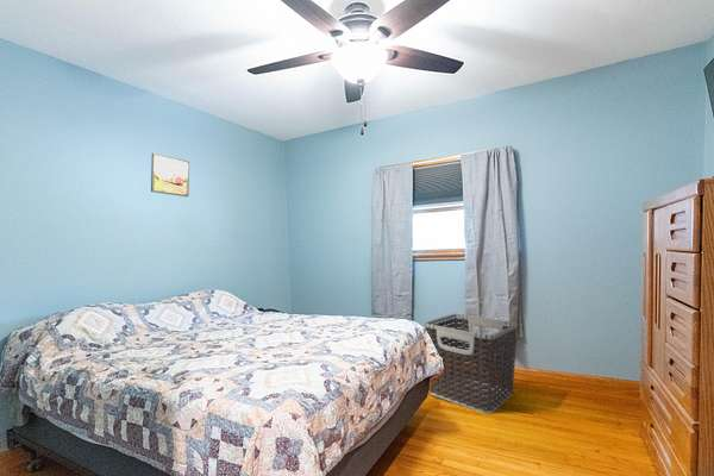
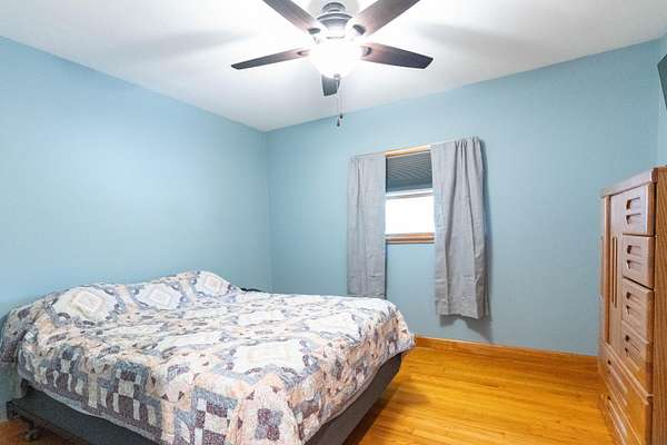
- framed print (170, 175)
- clothes hamper (470, 357)
